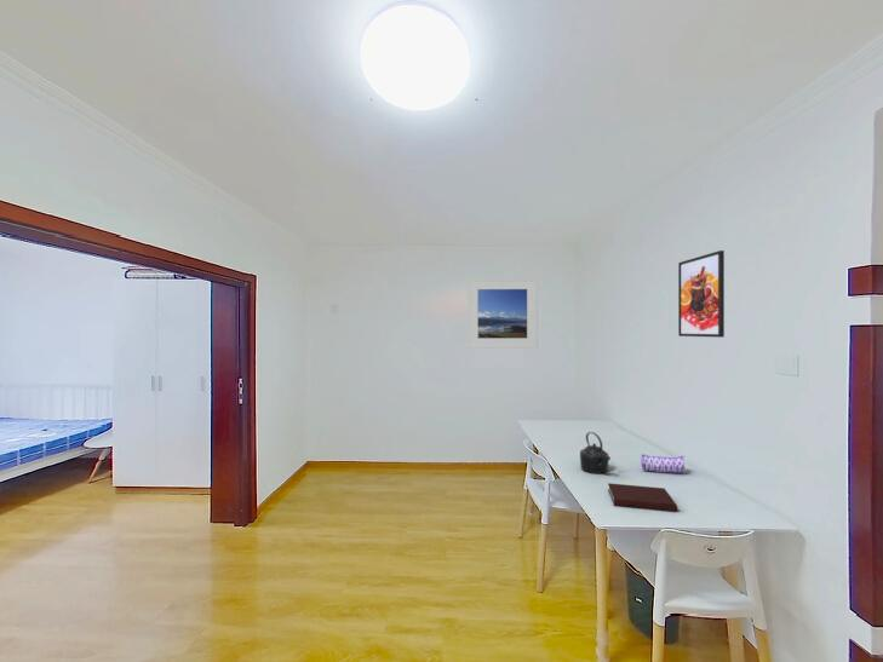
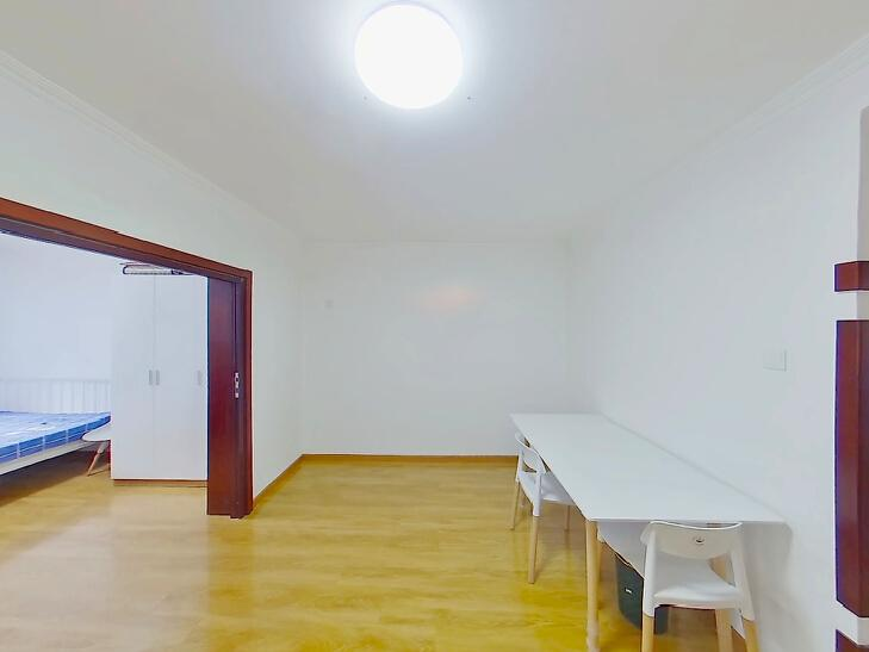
- kettle (597, 453)
- notebook (640, 496)
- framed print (699, 297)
- pencil case (661, 462)
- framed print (501, 313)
